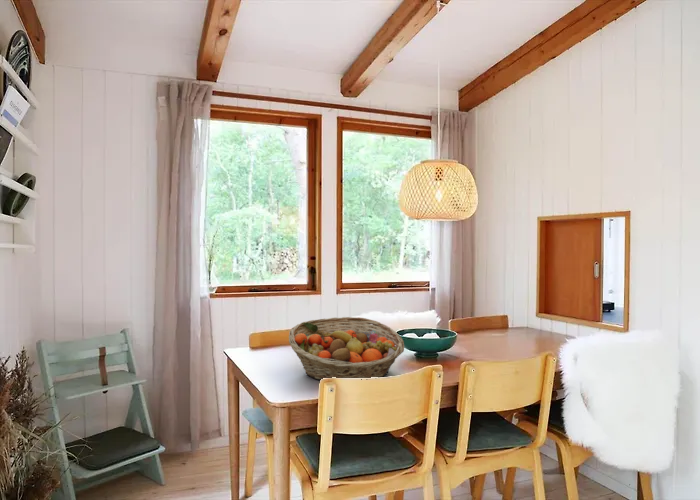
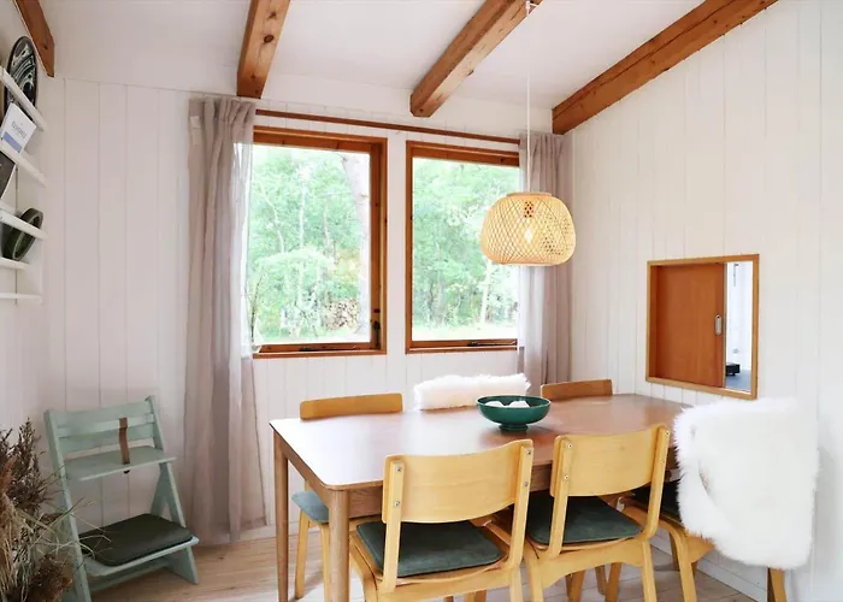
- fruit basket (346, 347)
